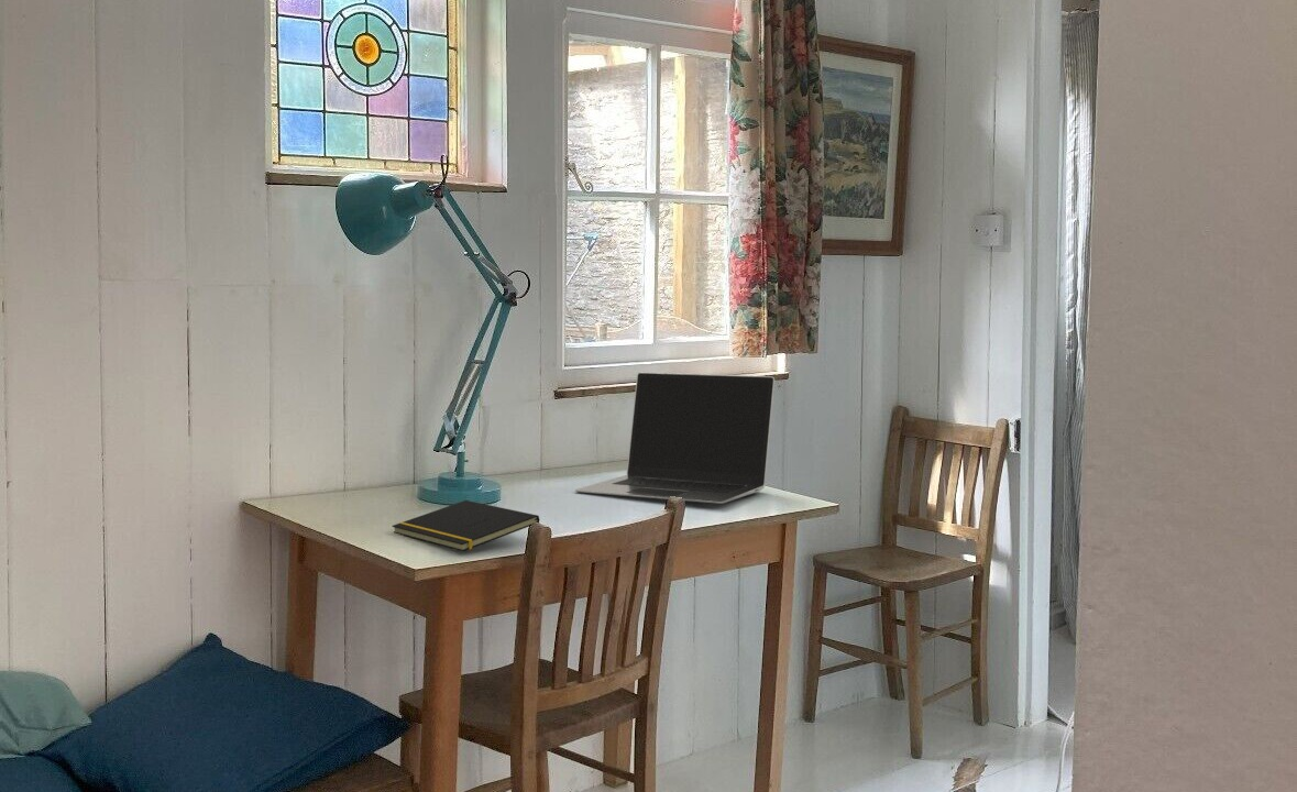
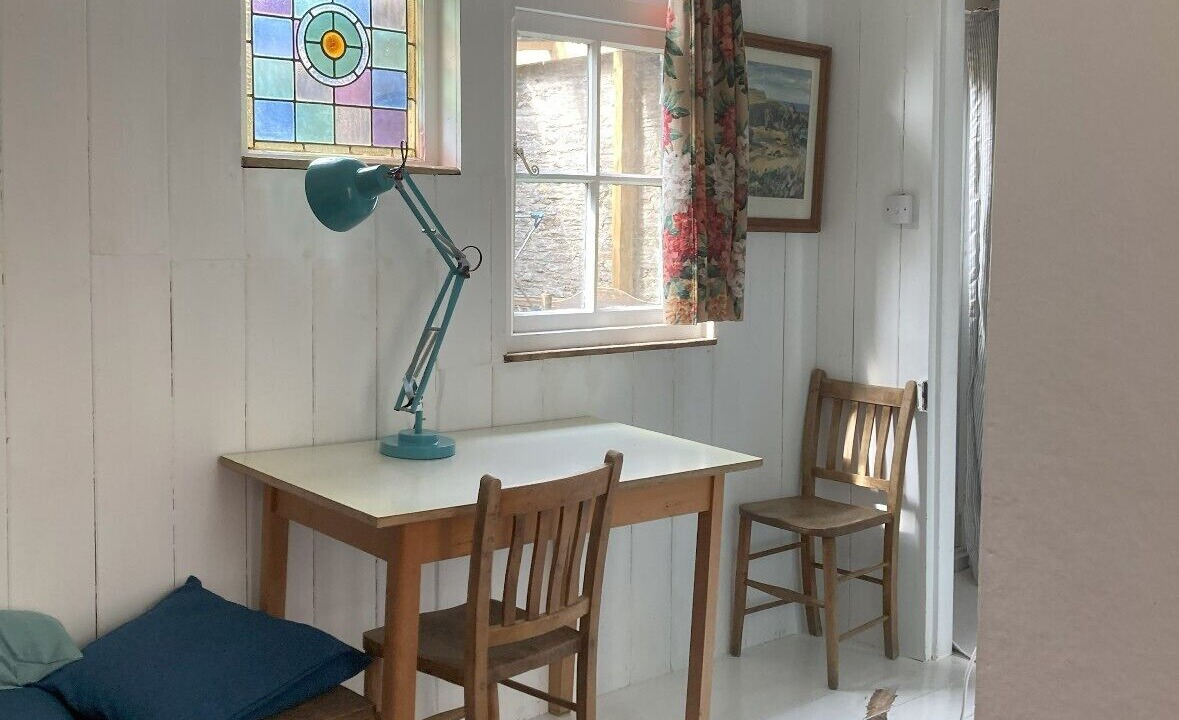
- laptop (677, 433)
- notepad (464, 524)
